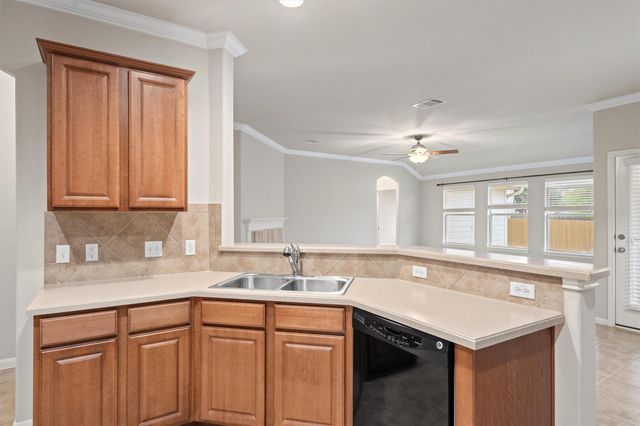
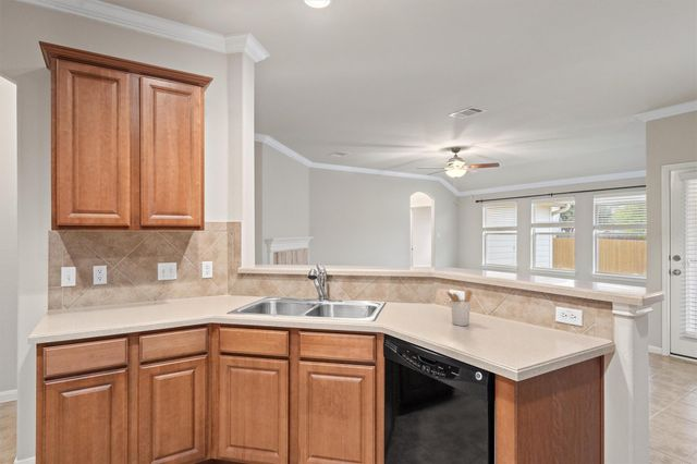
+ utensil holder (457, 306)
